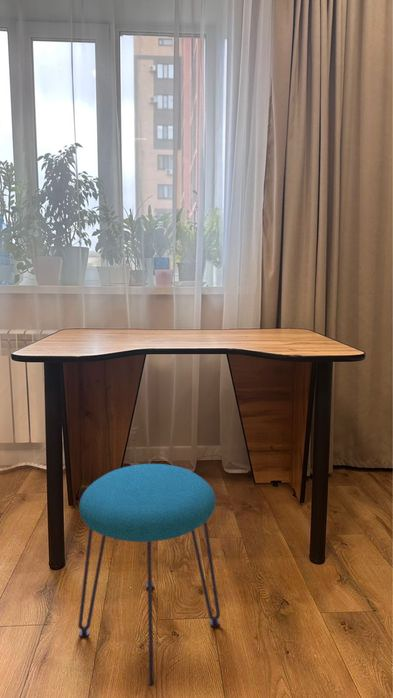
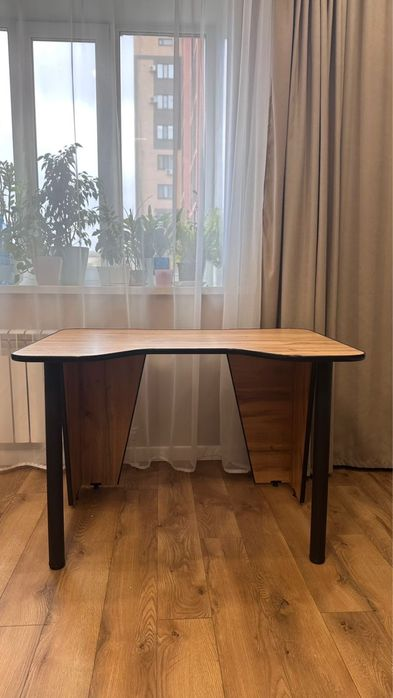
- stool (149, 558)
